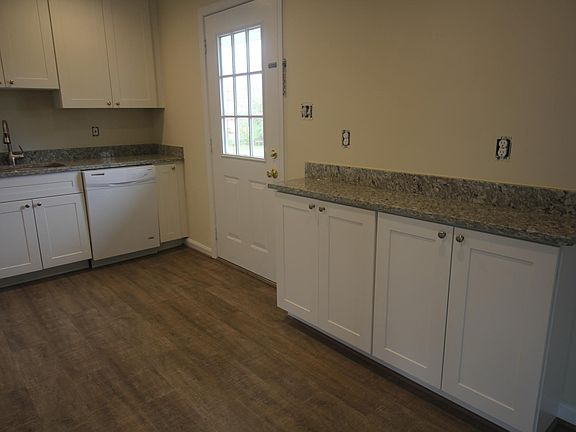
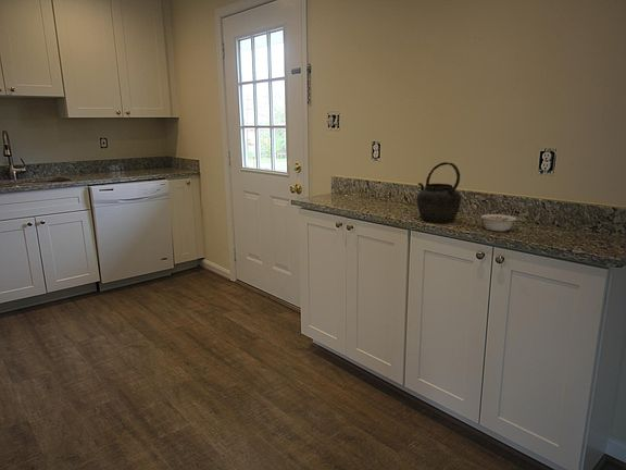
+ kettle (436, 190)
+ legume (499, 222)
